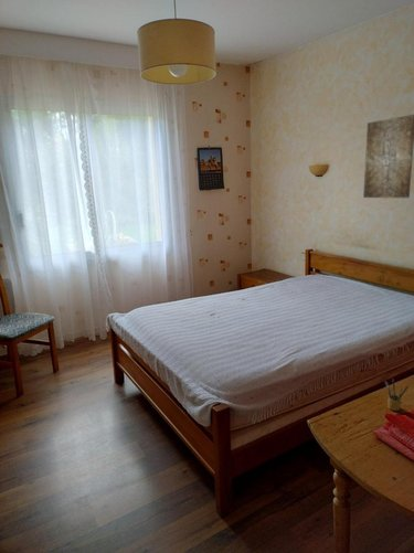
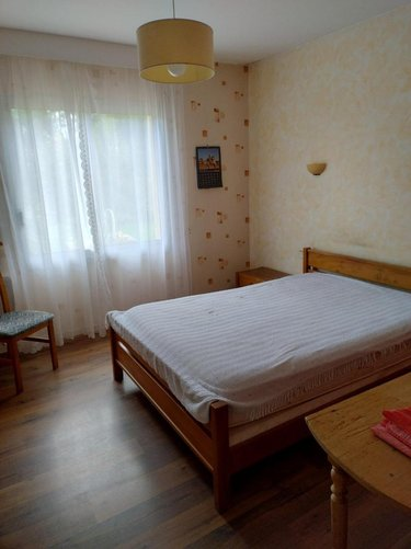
- pencil box (395, 395)
- wall art (388, 159)
